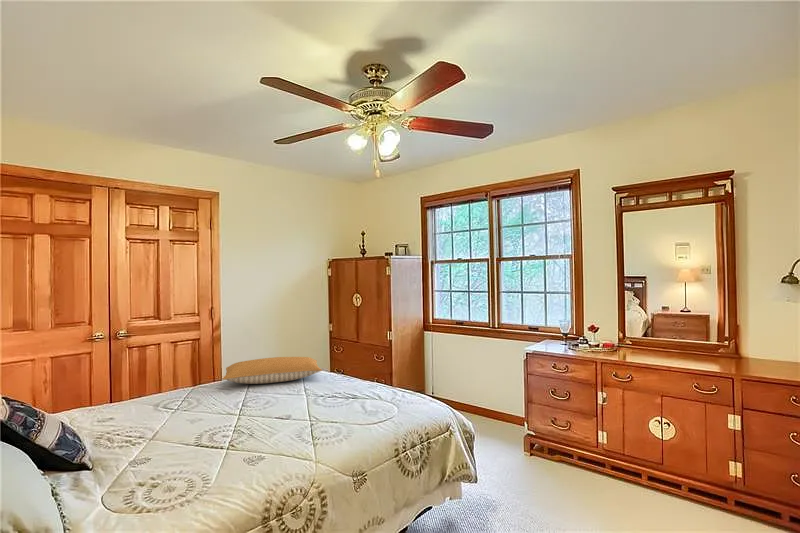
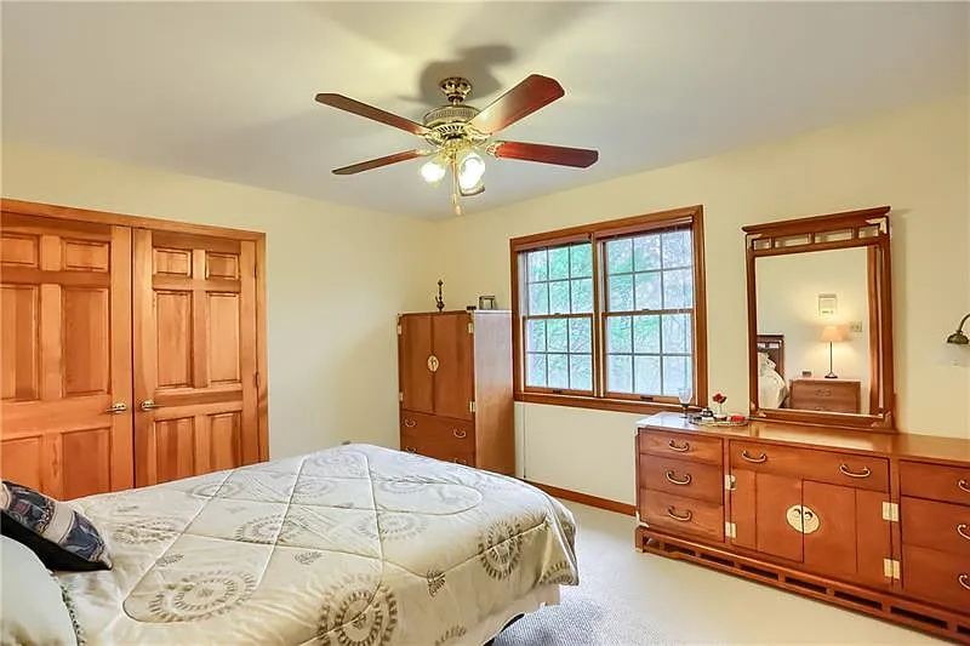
- pillow (273, 369)
